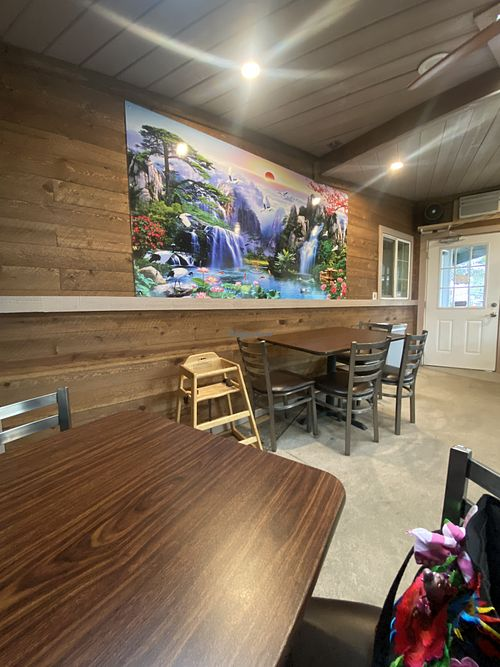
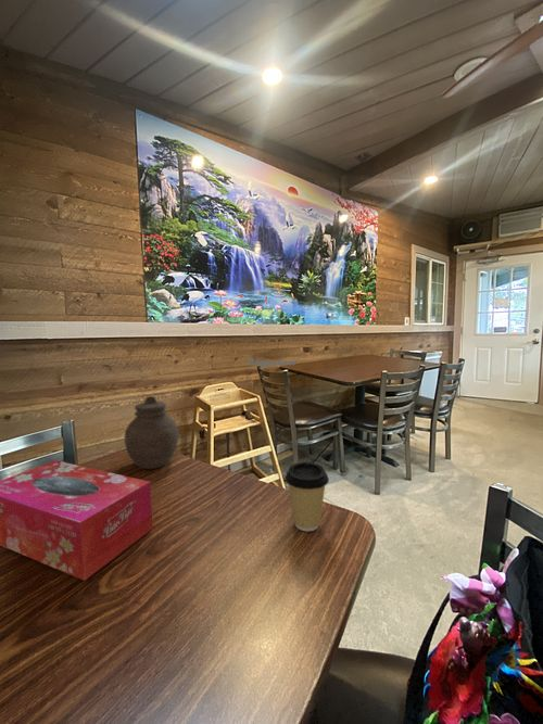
+ coffee cup (306, 496)
+ tissue box (66, 509)
+ jar (152, 430)
